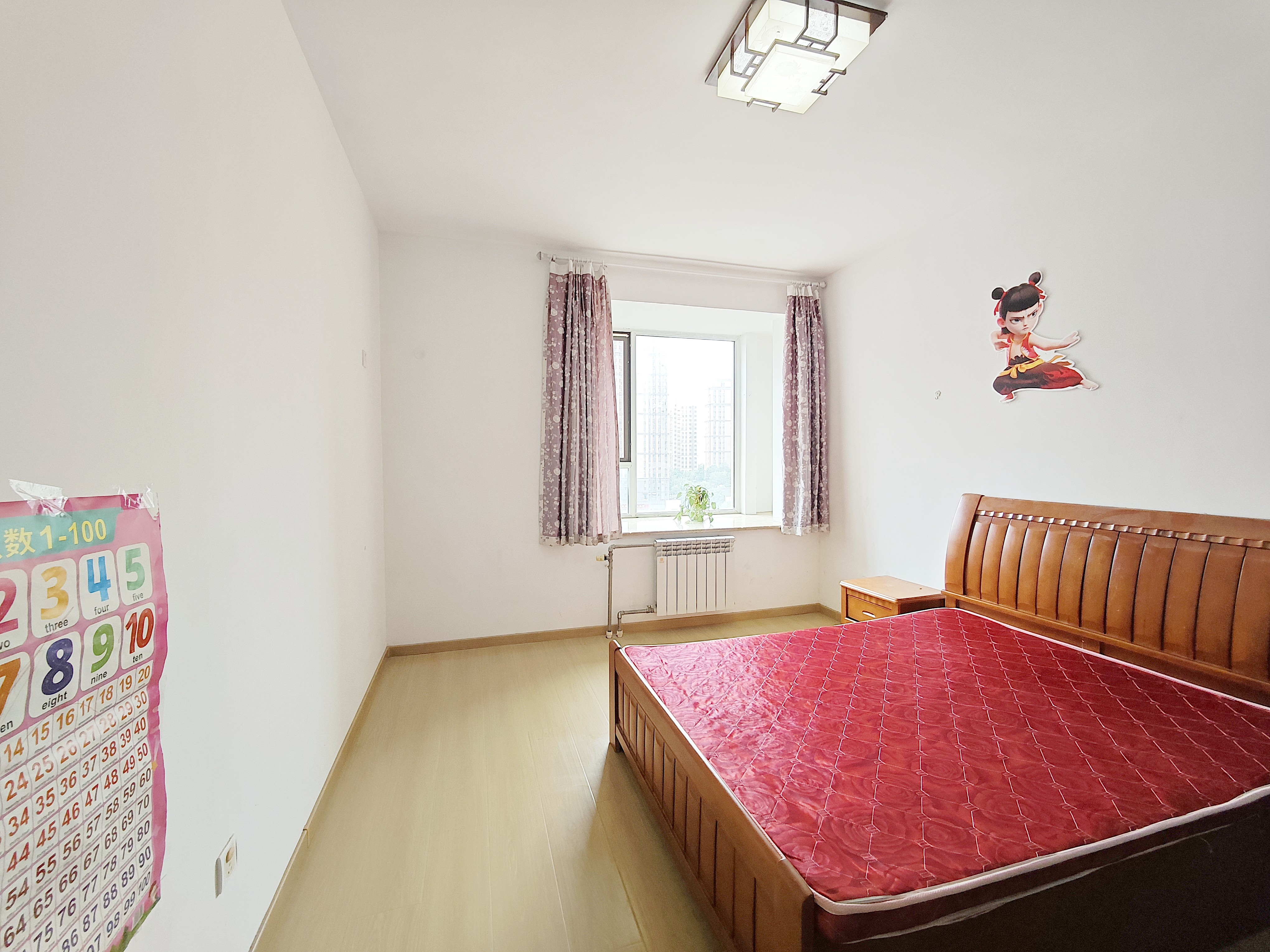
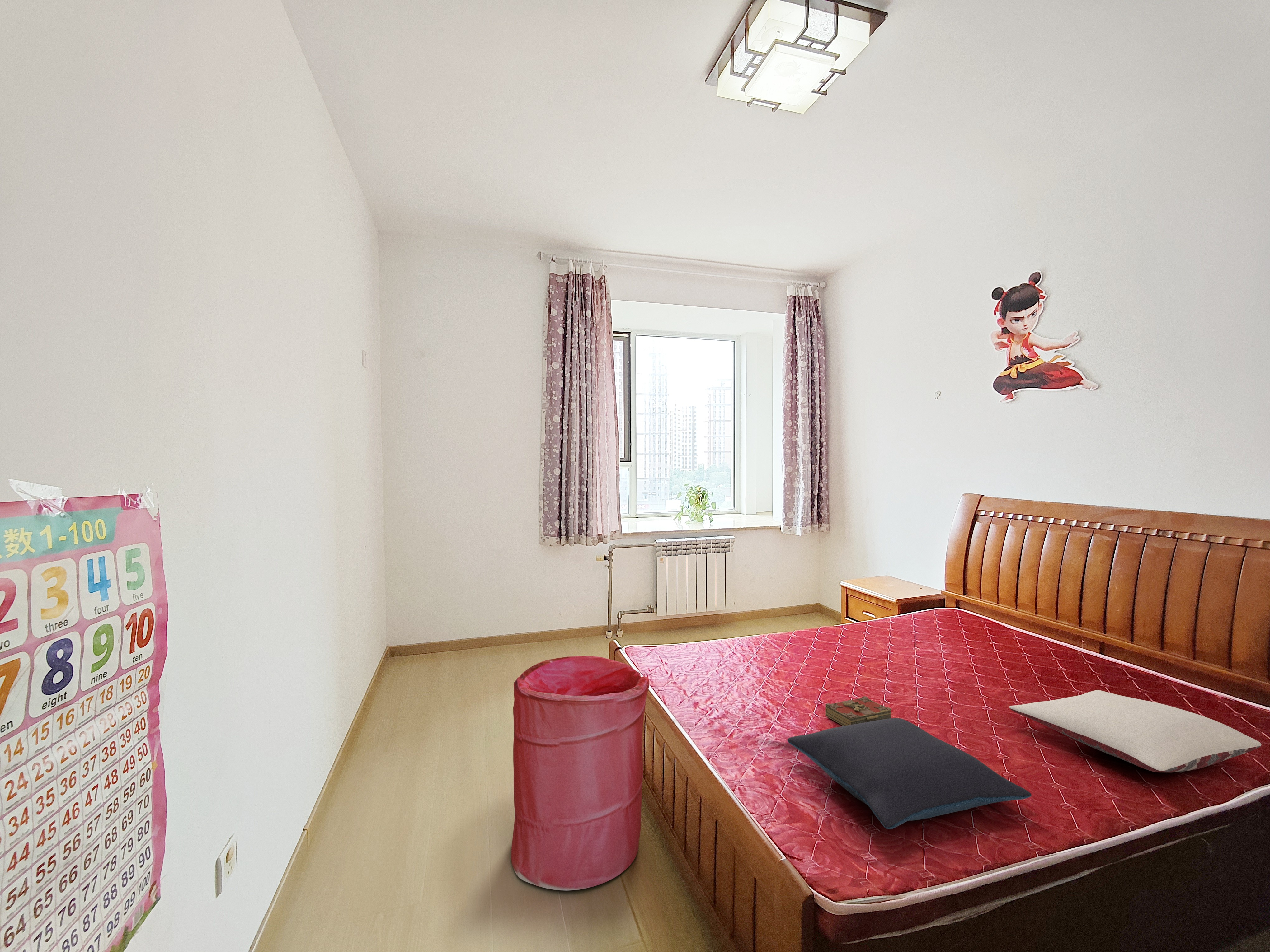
+ pillow (1125, 724)
+ pillow (896, 765)
+ book (859, 712)
+ laundry hamper (581, 757)
